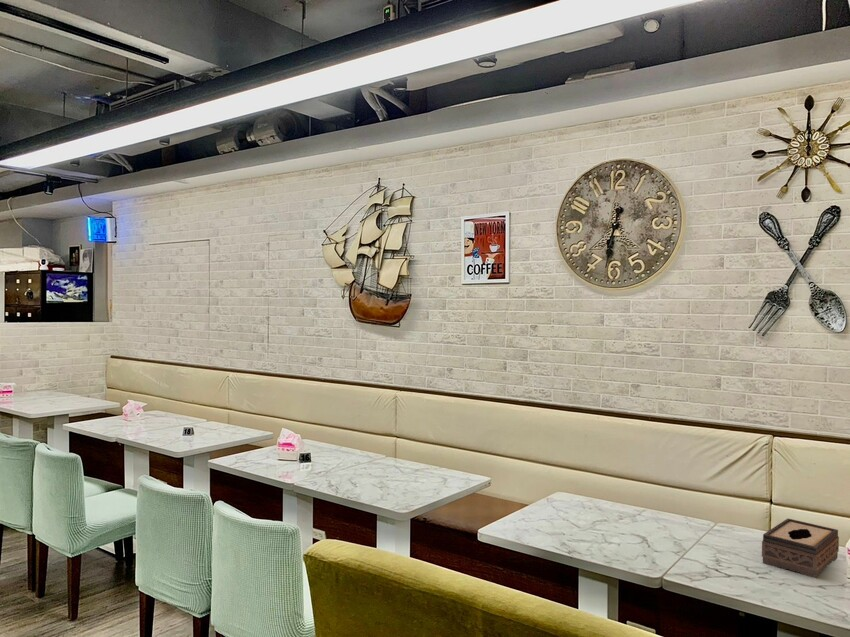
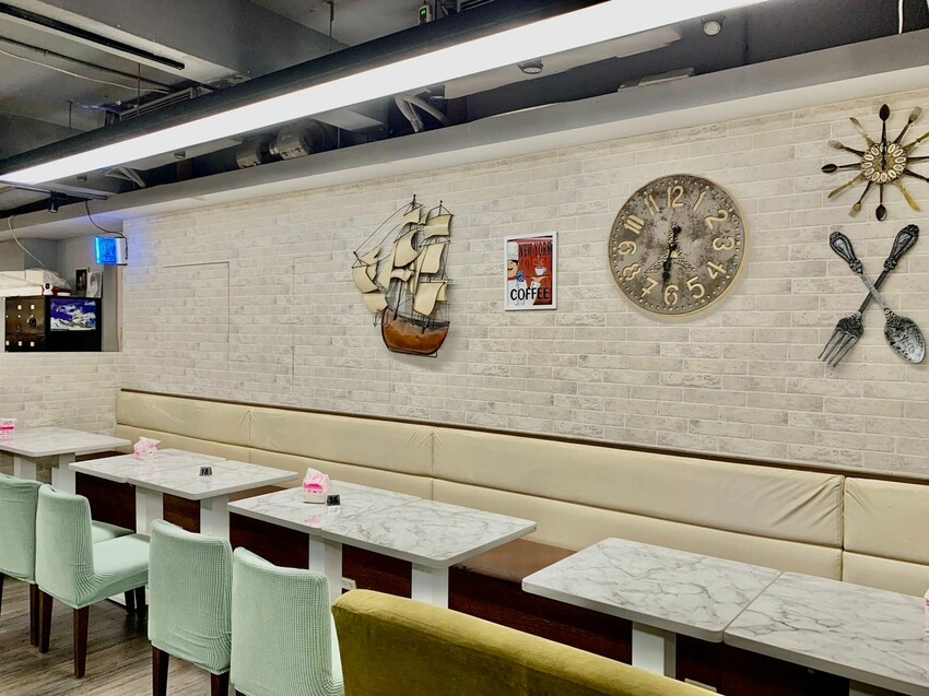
- tissue box (800, 546)
